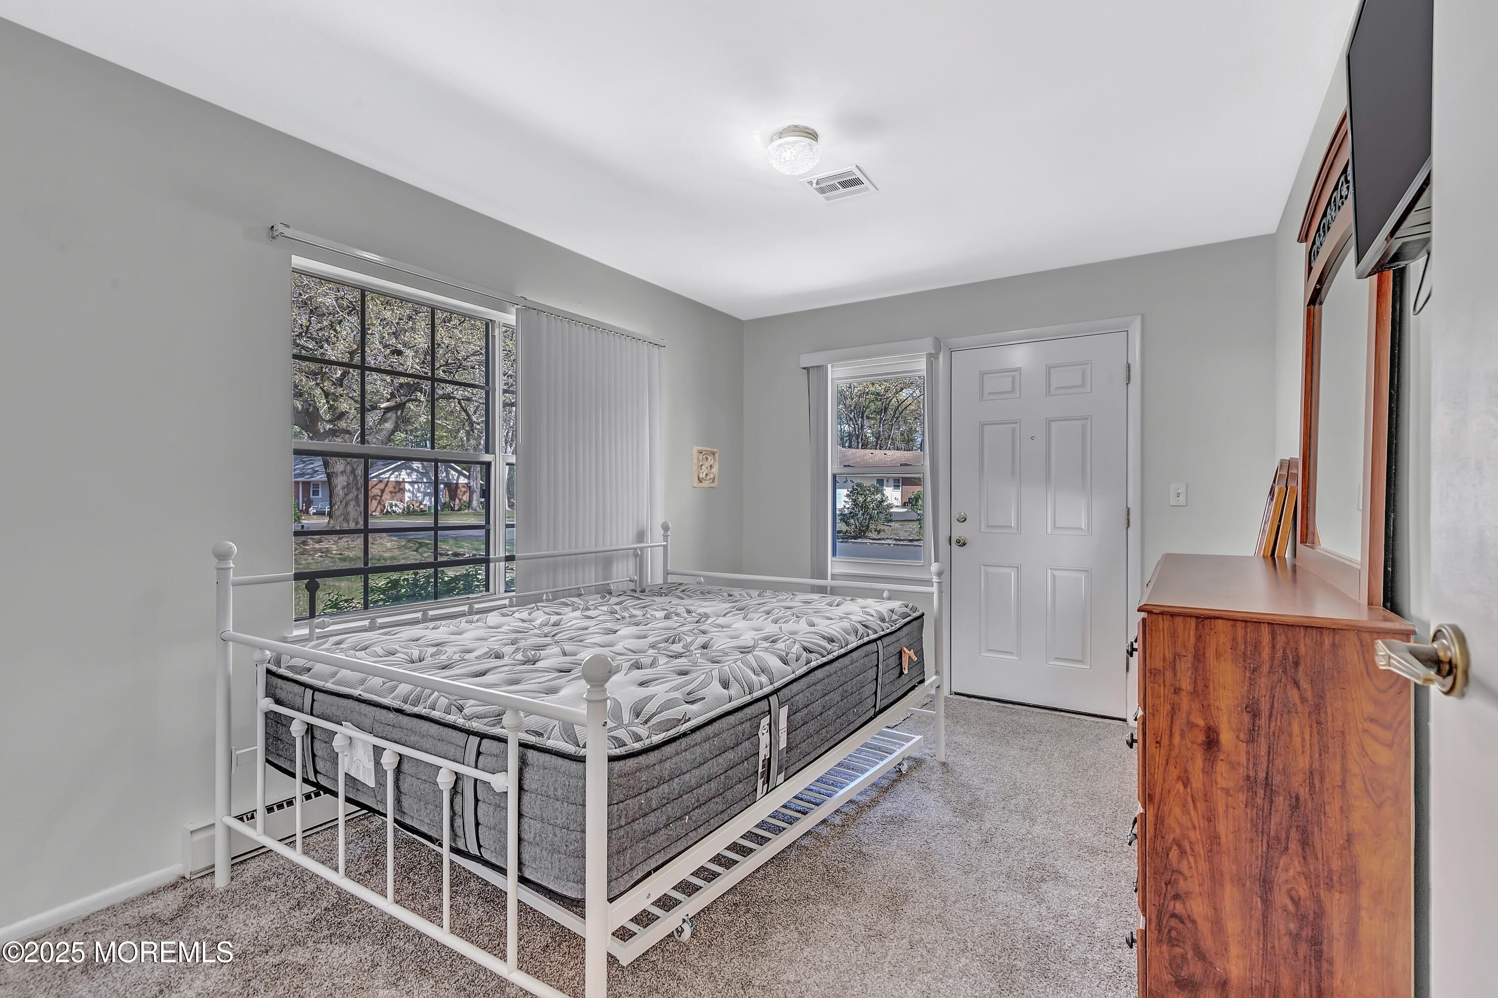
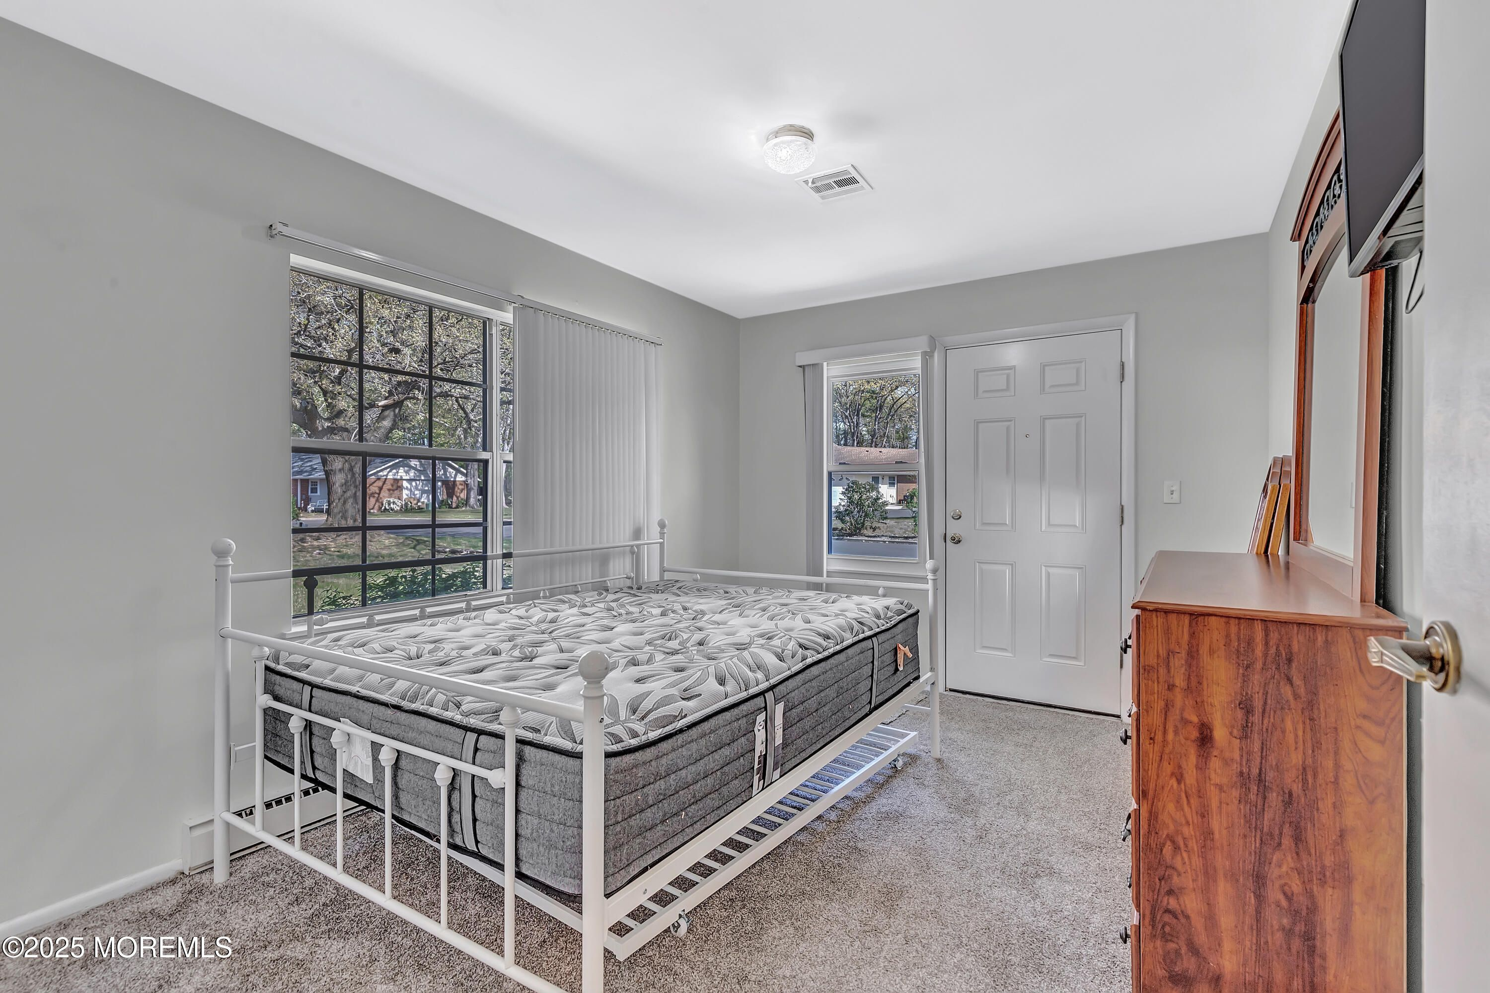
- wall ornament (706, 468)
